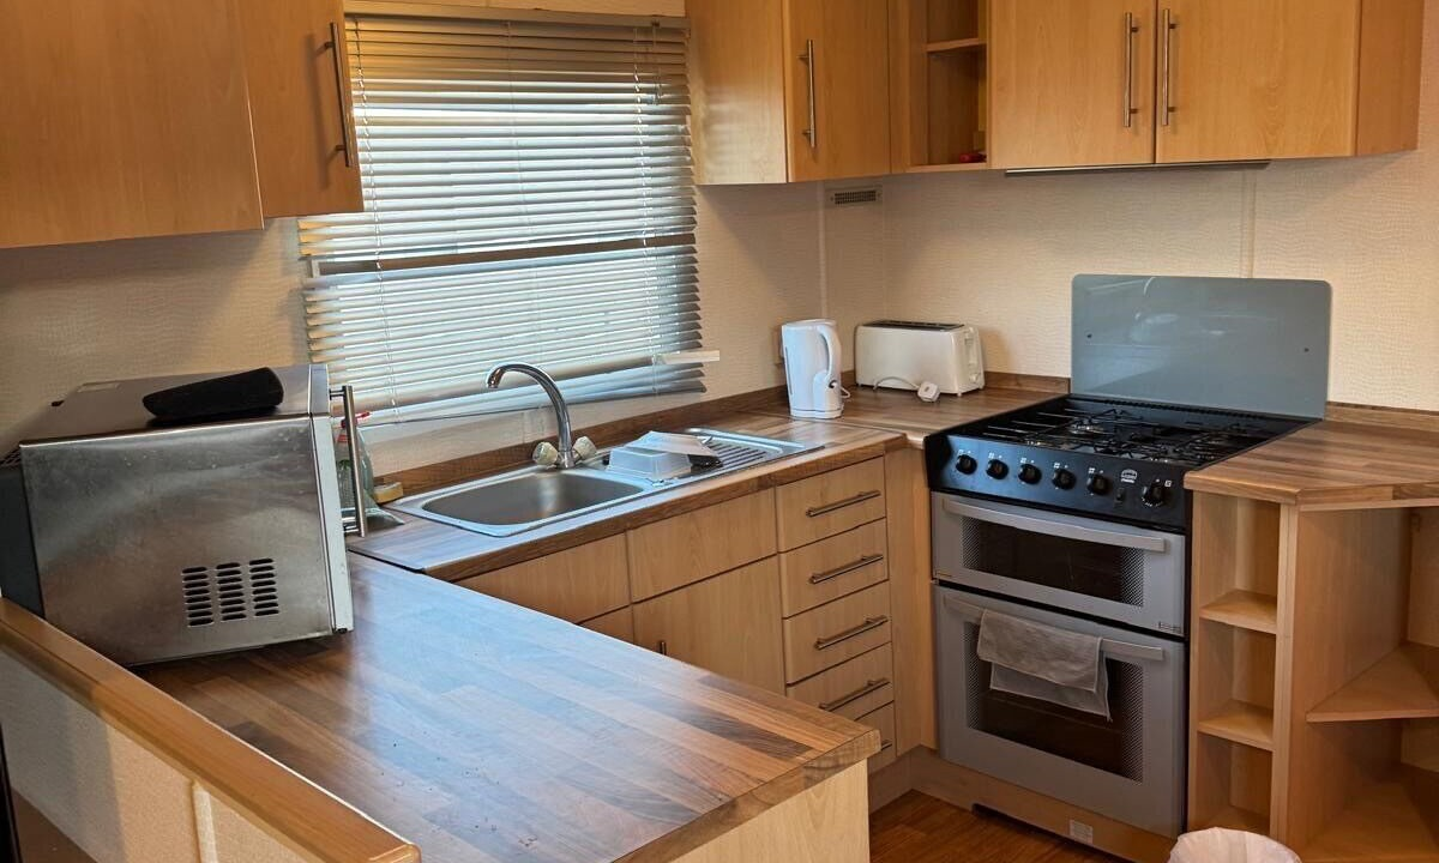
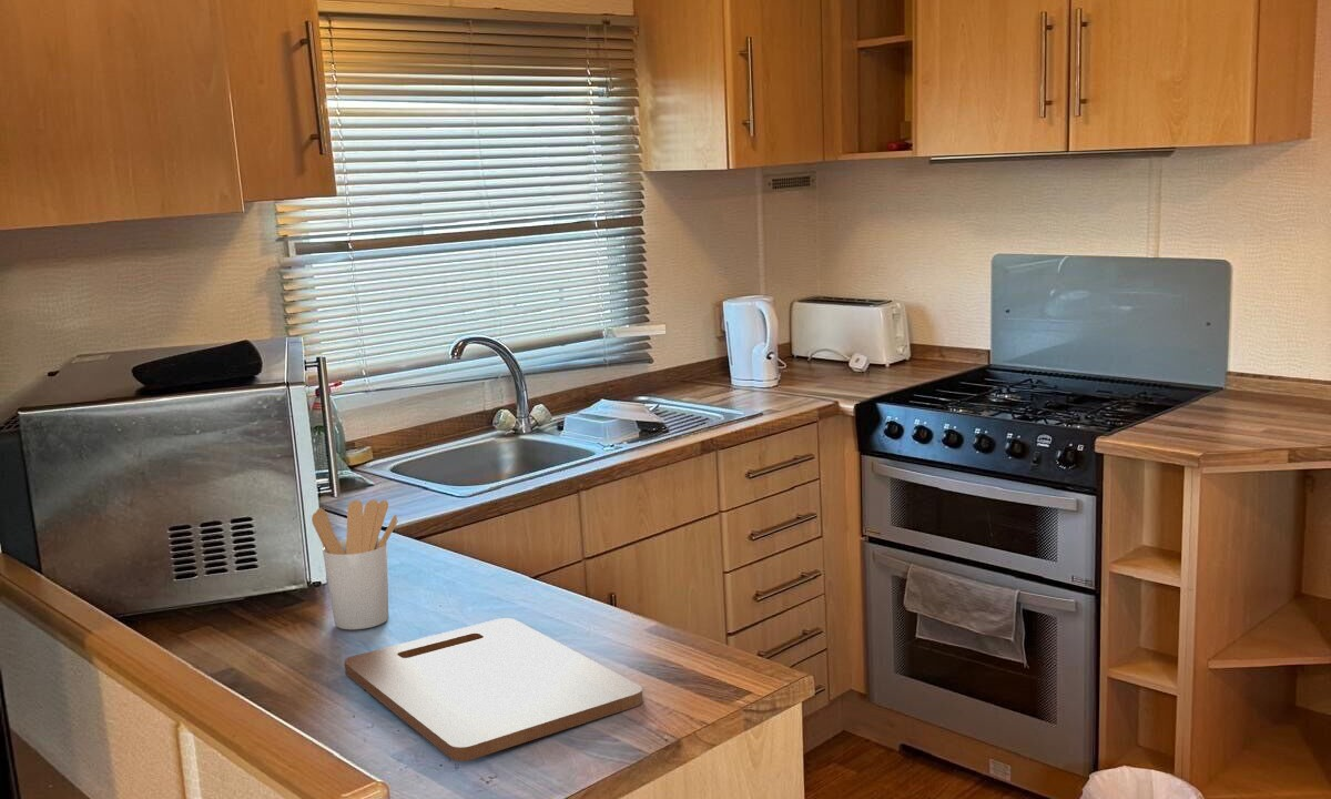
+ cutting board (487, 679)
+ utensil holder (360, 559)
